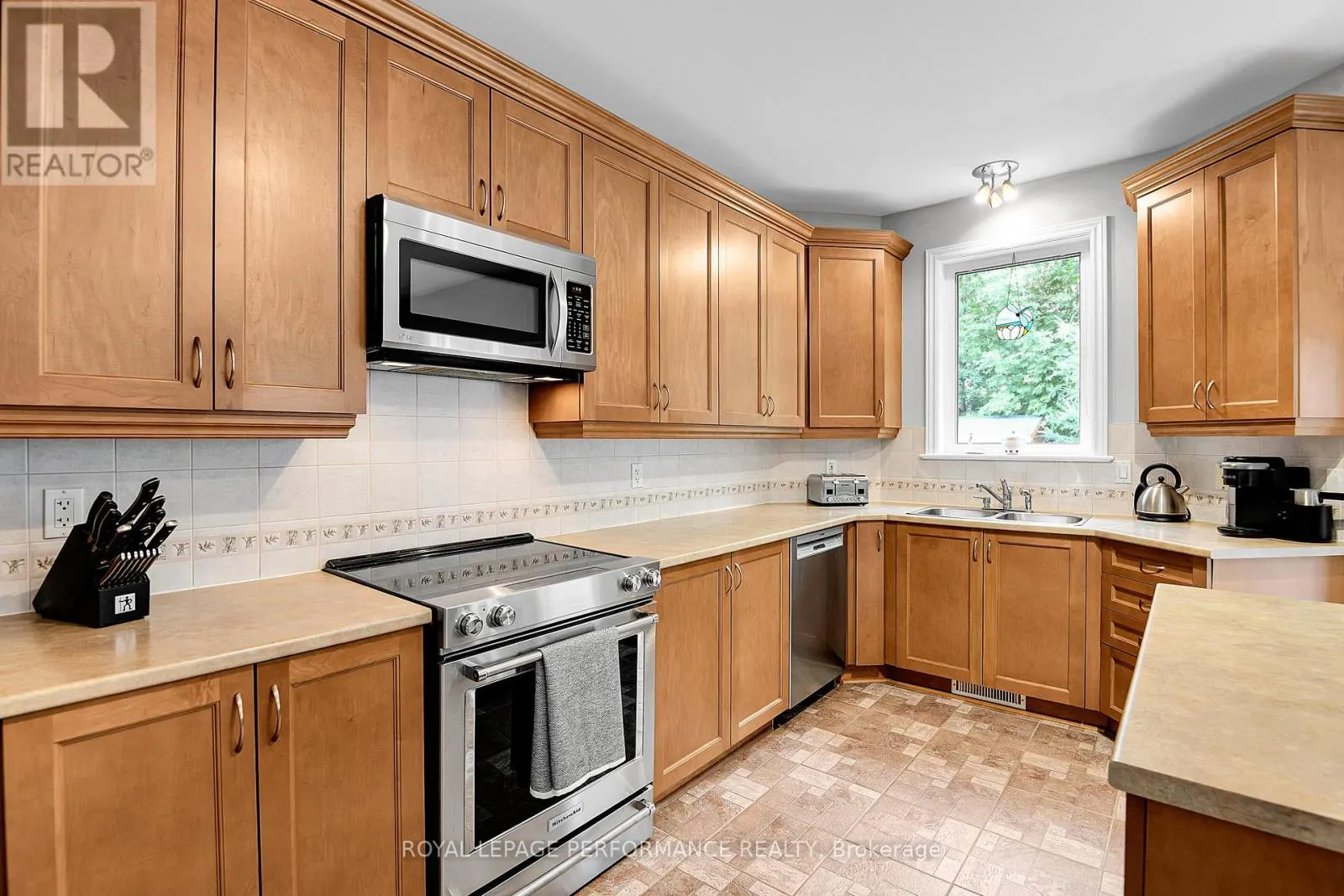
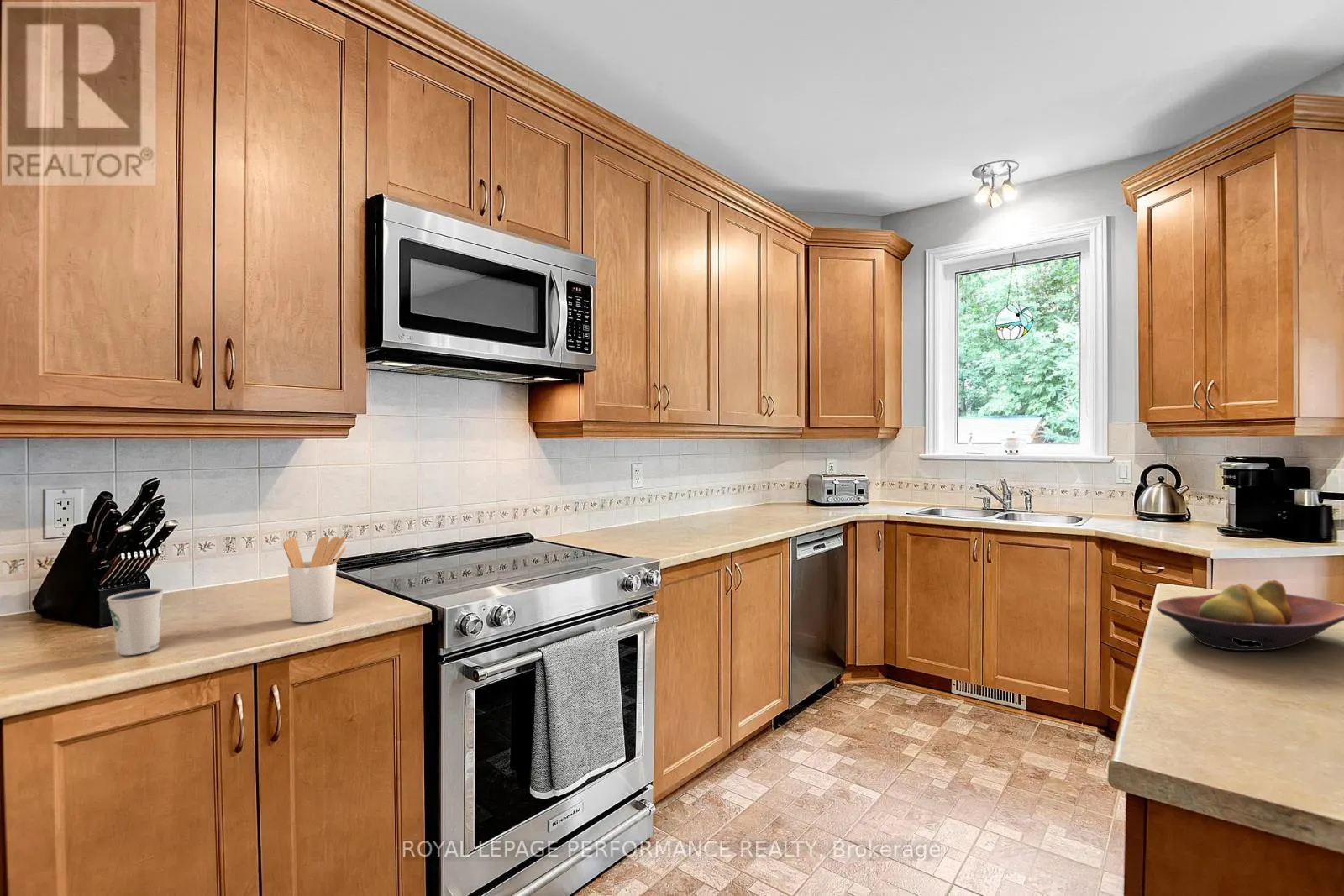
+ utensil holder (318, 575)
+ fruit bowl (1252, 610)
+ dixie cup (135, 621)
